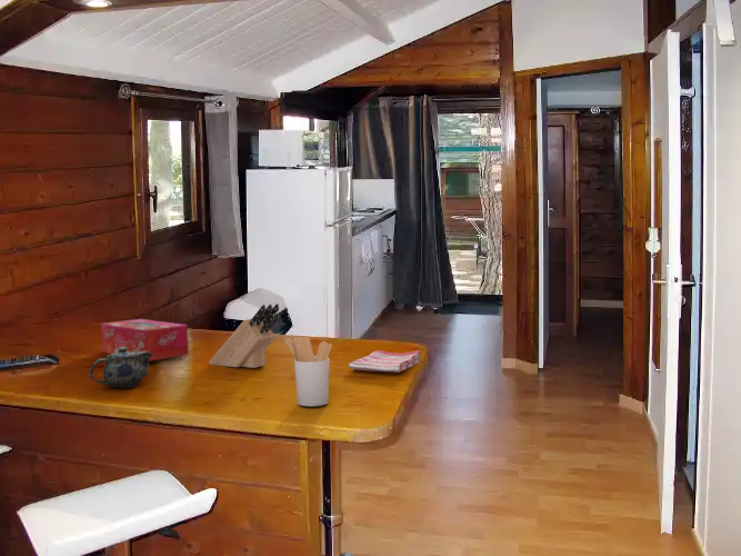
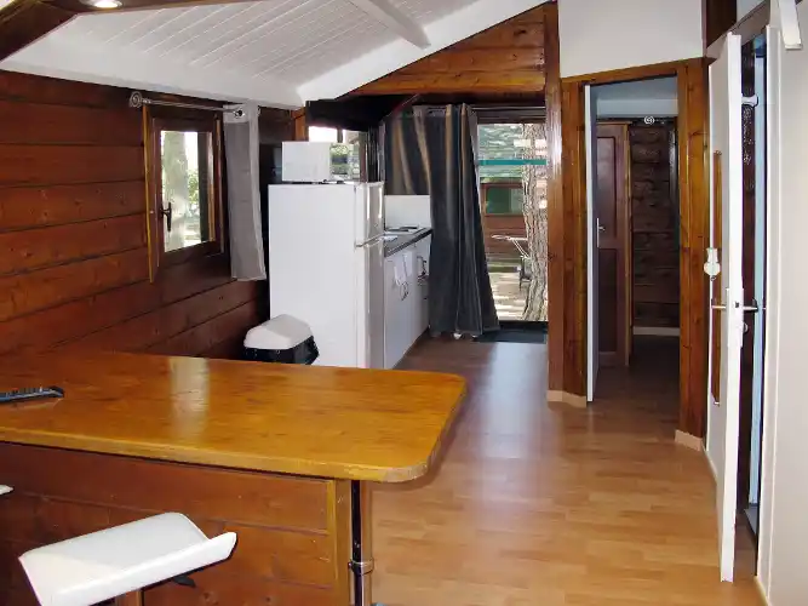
- chinaware (121, 366)
- tissue box (143, 338)
- utensil holder (307, 368)
- dish towel (385, 359)
- knife block (246, 334)
